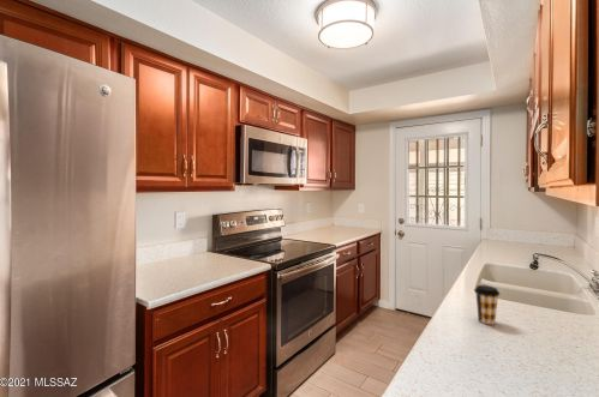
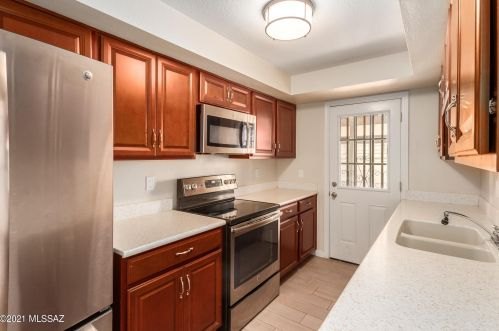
- coffee cup (486, 305)
